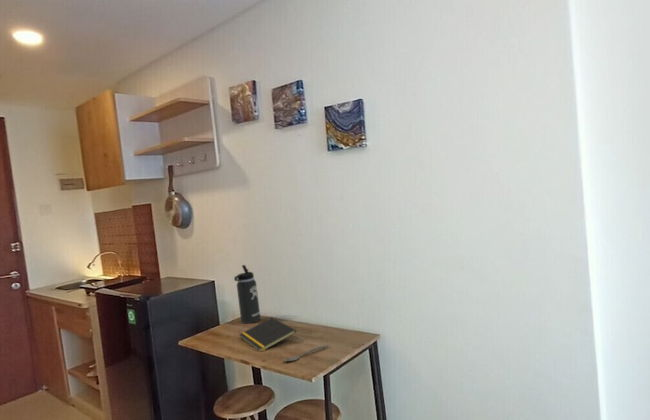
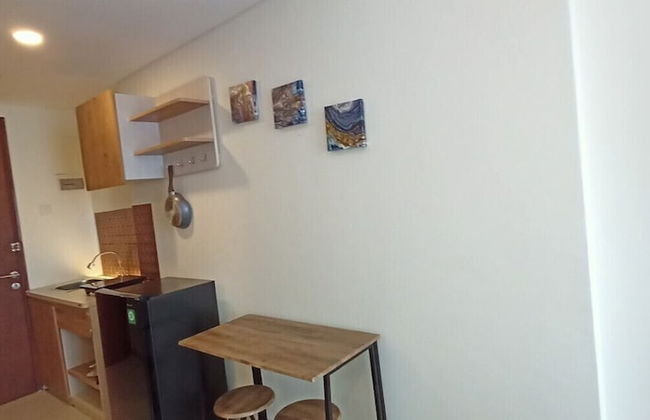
- notepad (266, 333)
- spoon (307, 352)
- thermos bottle (246, 293)
